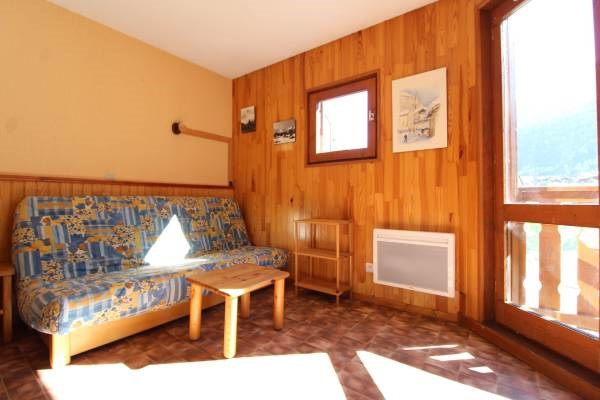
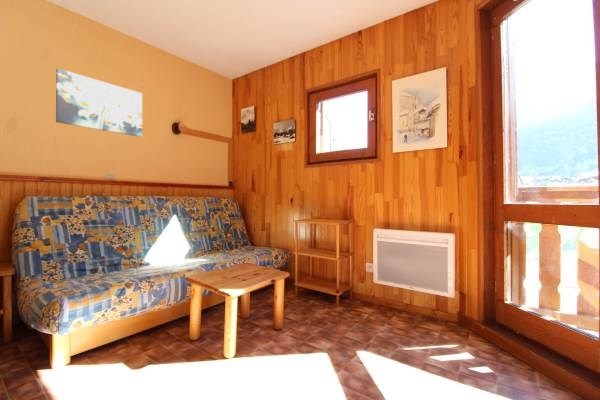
+ wall art (103, 106)
